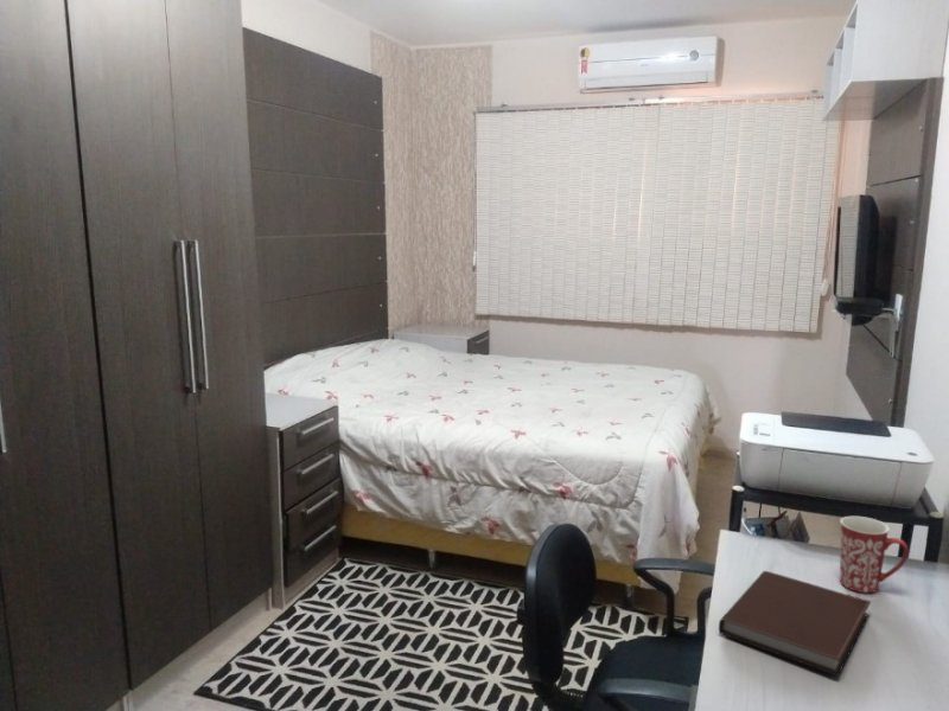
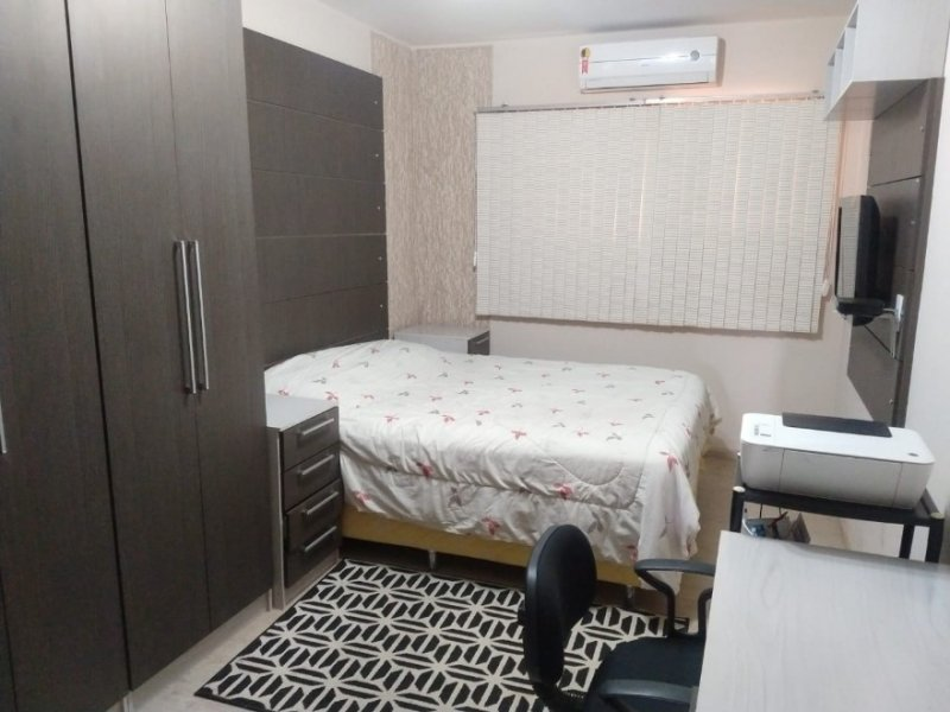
- mug (871, 557)
- notebook (796, 616)
